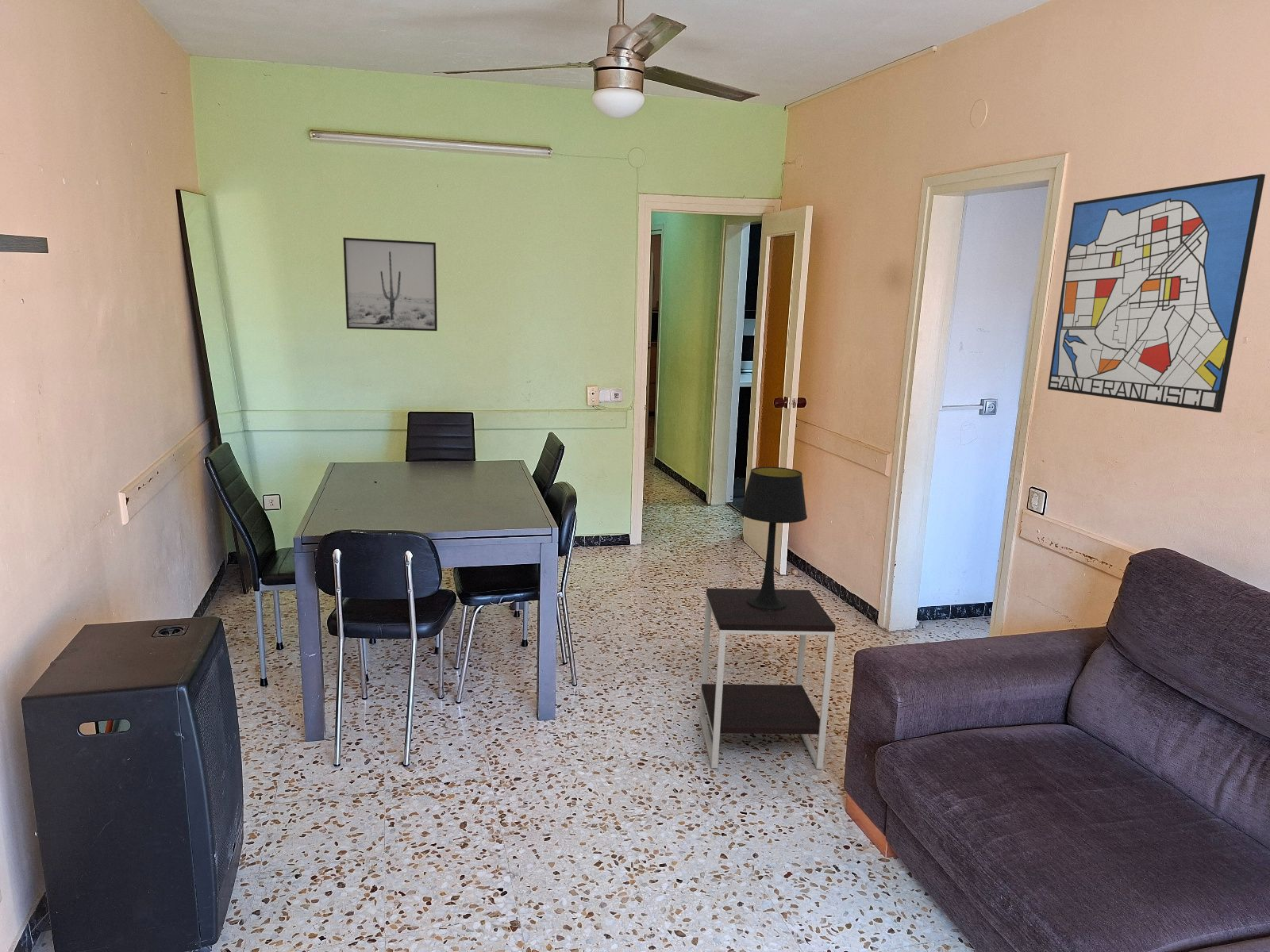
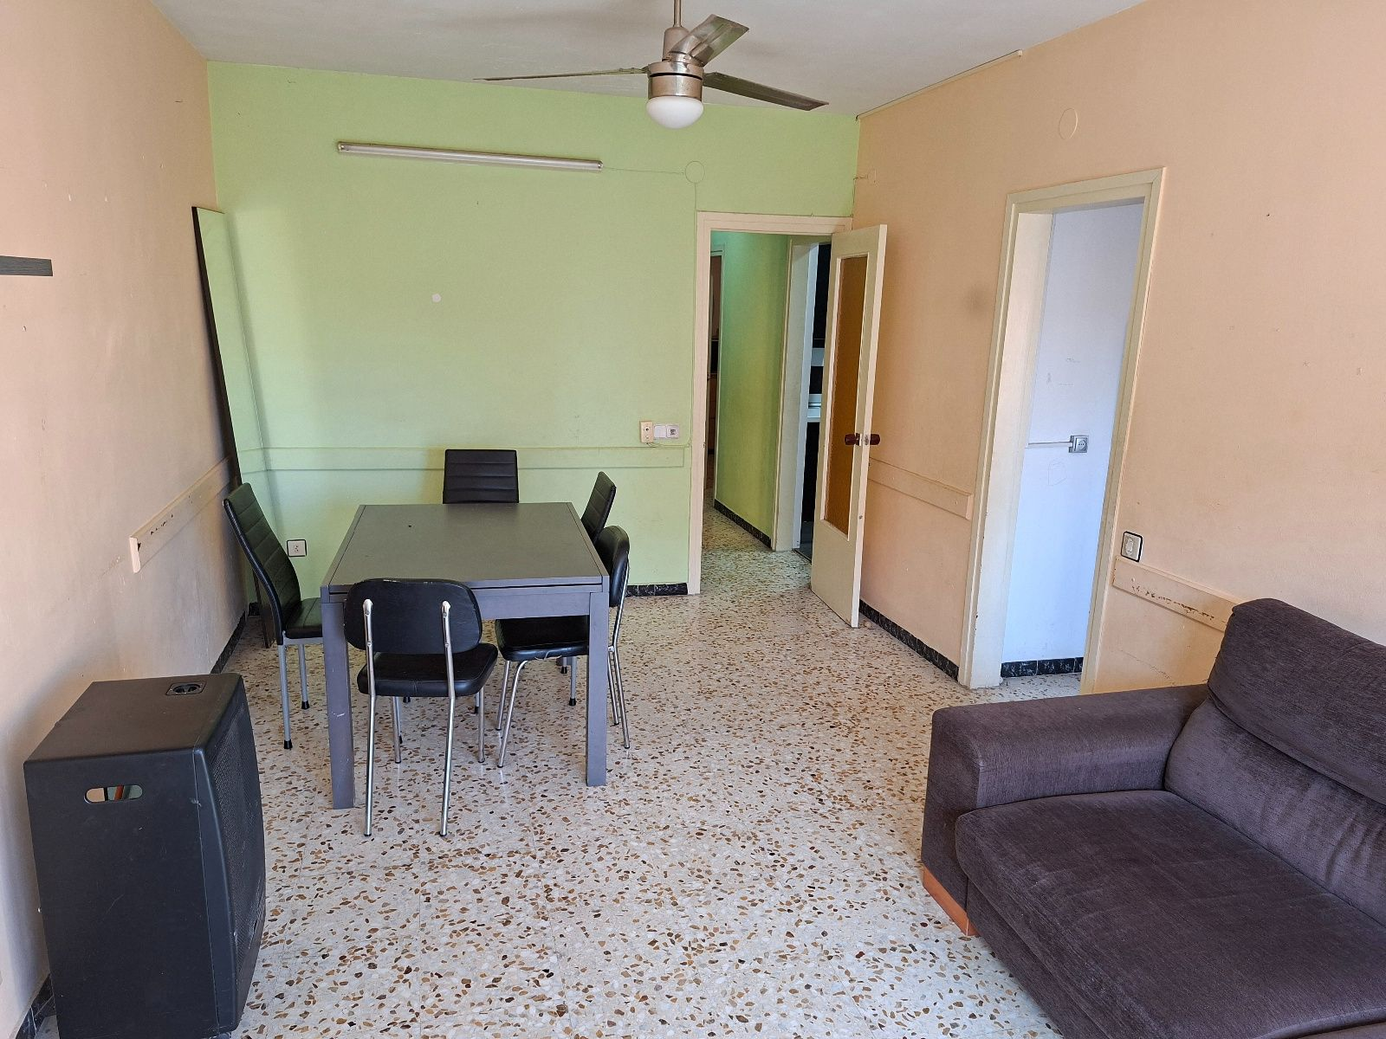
- side table (762, 685)
- wall art (391, 285)
- wall art (1140, 298)
- table lamp (772, 538)
